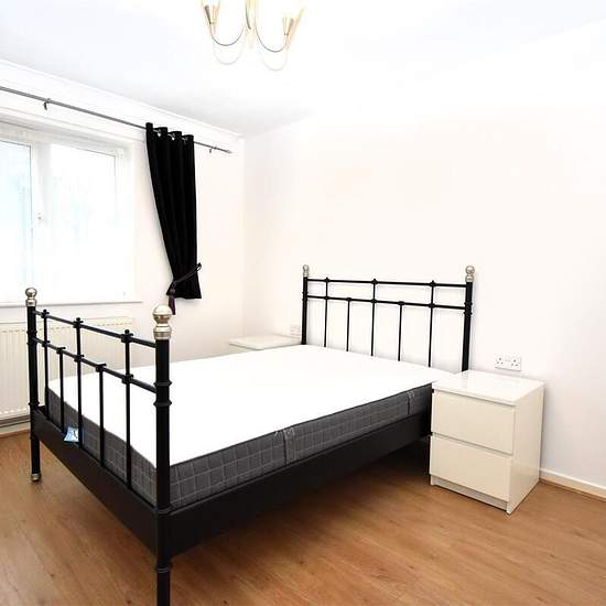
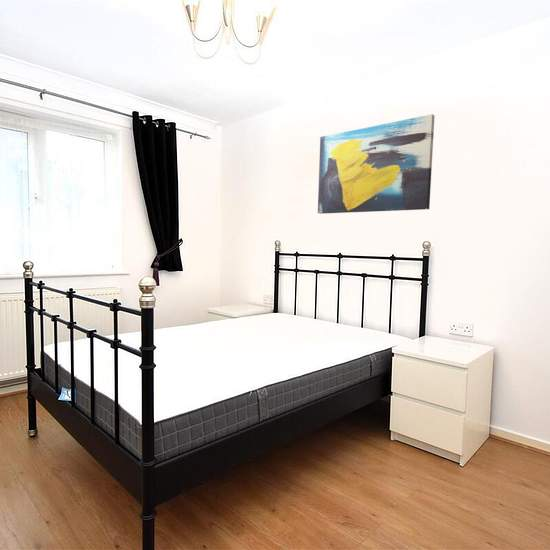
+ wall art (369, 169)
